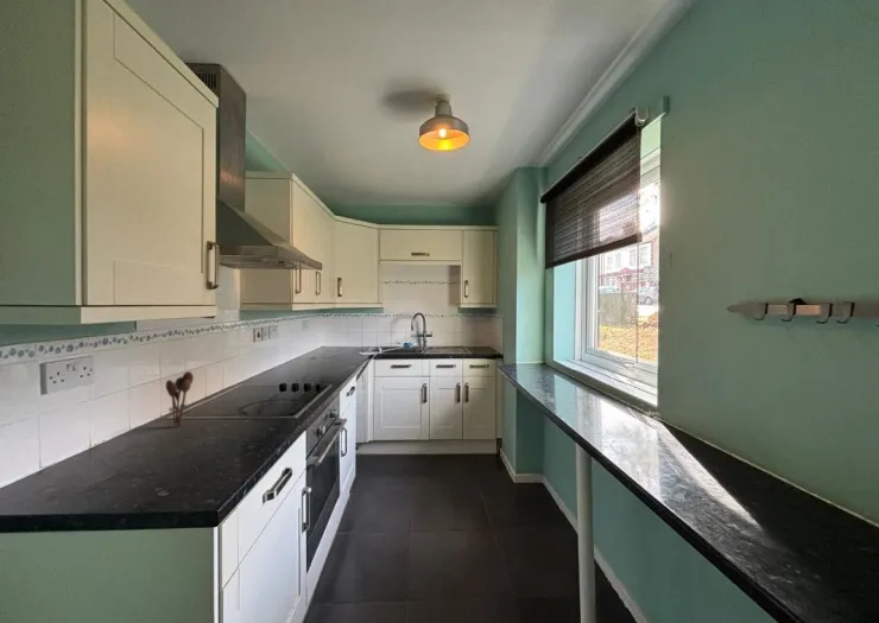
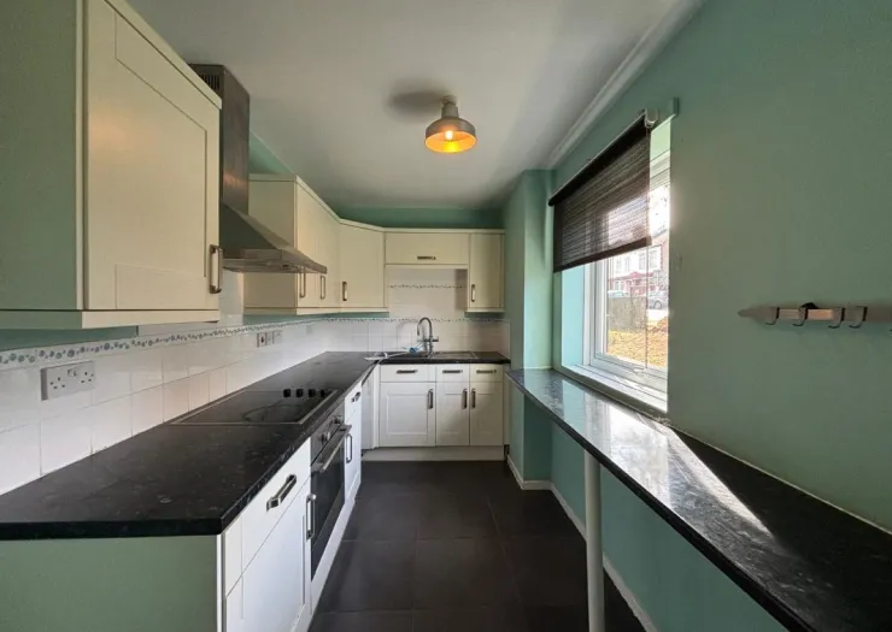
- utensil holder (178, 399)
